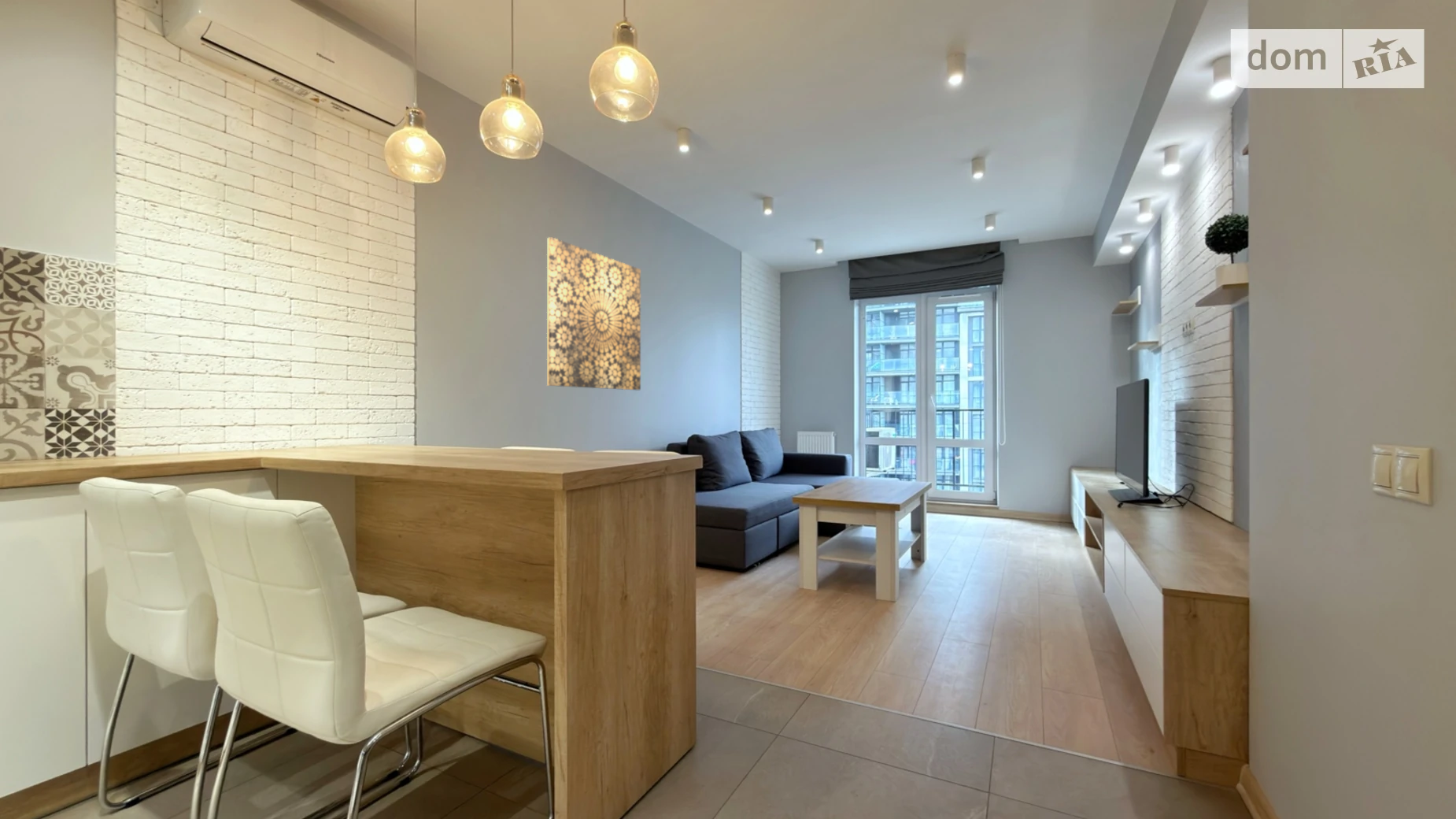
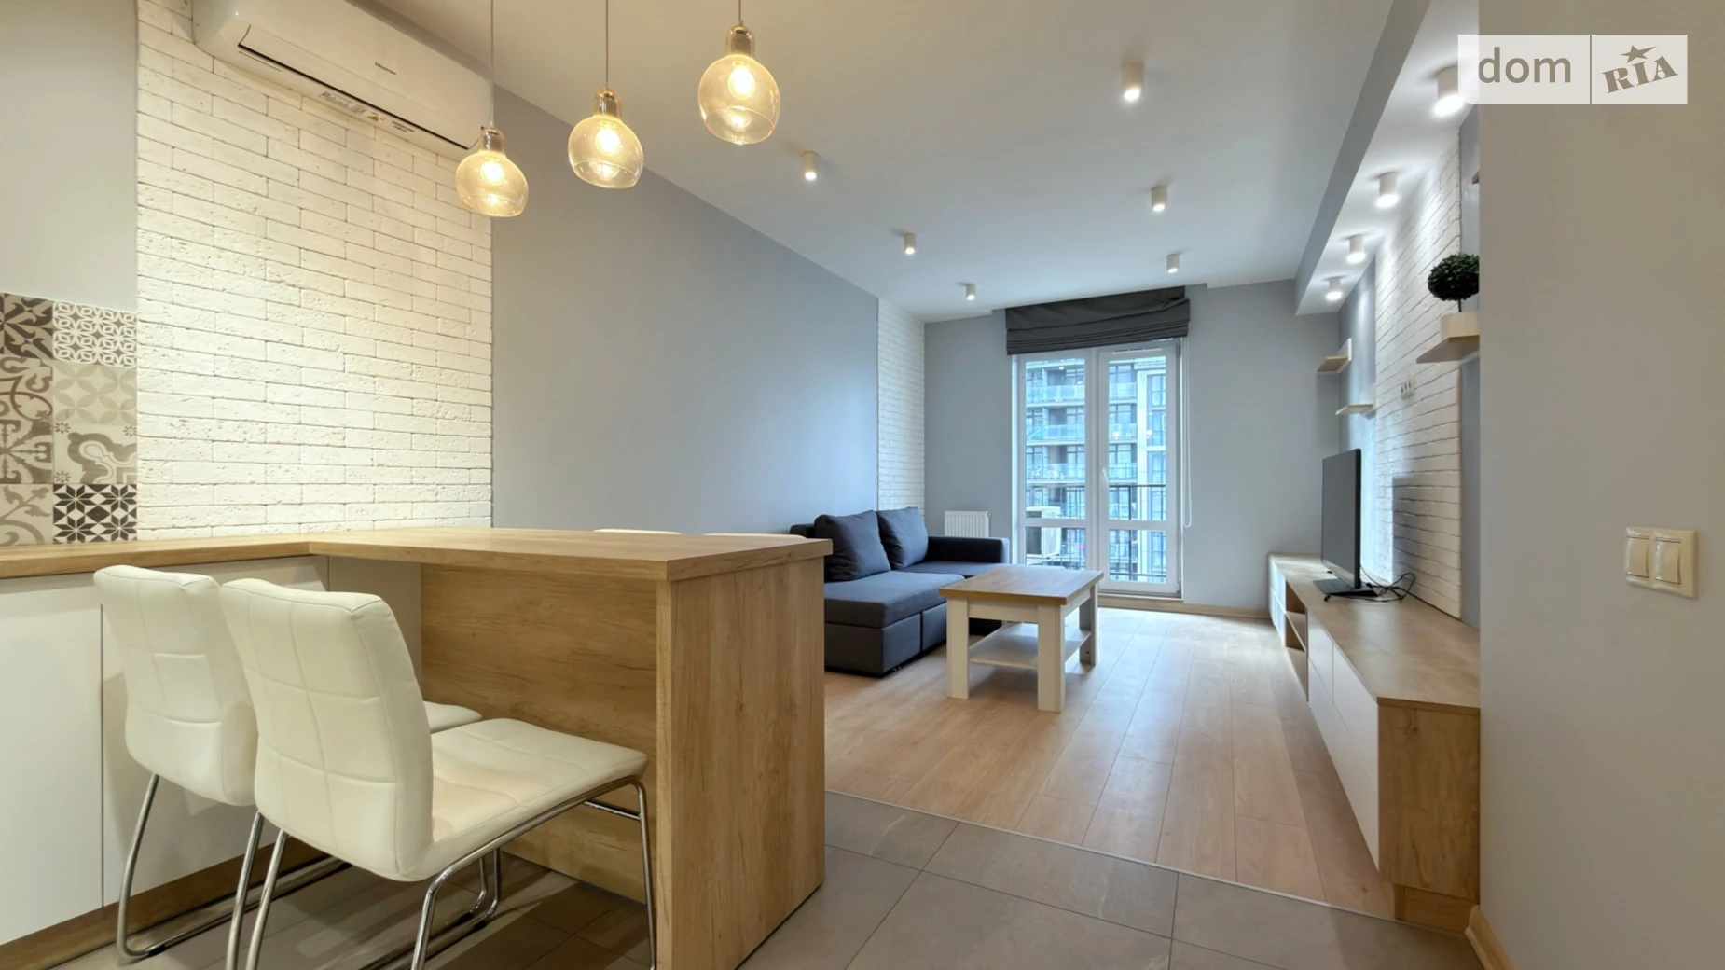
- wall art (598, 321)
